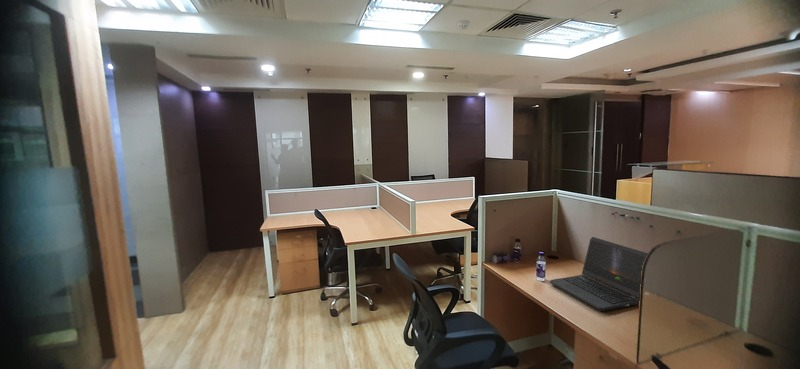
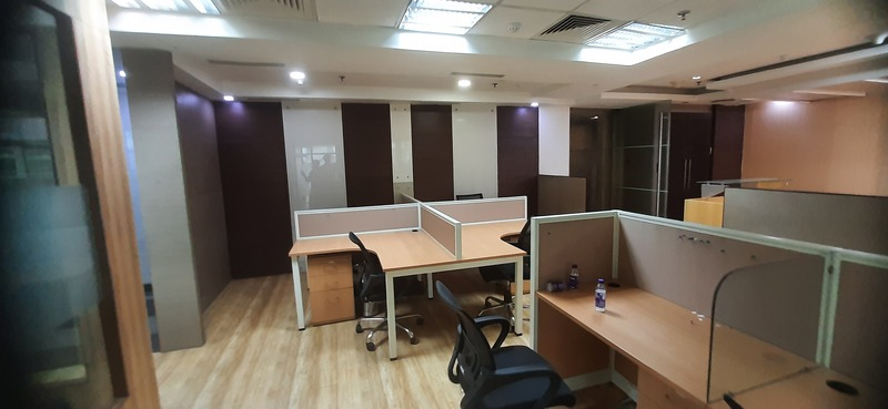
- laptop computer (595, 270)
